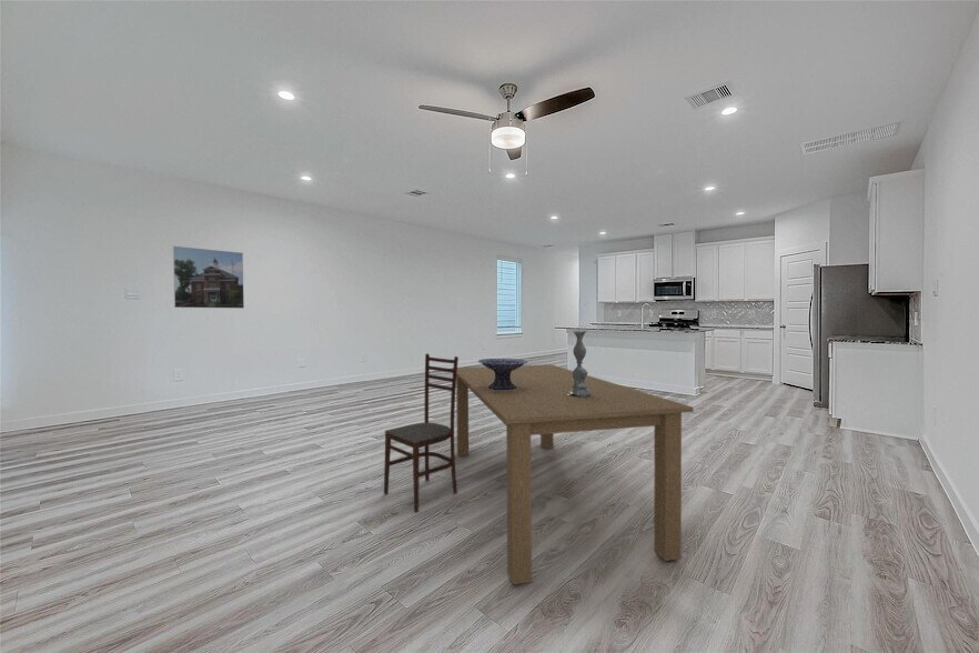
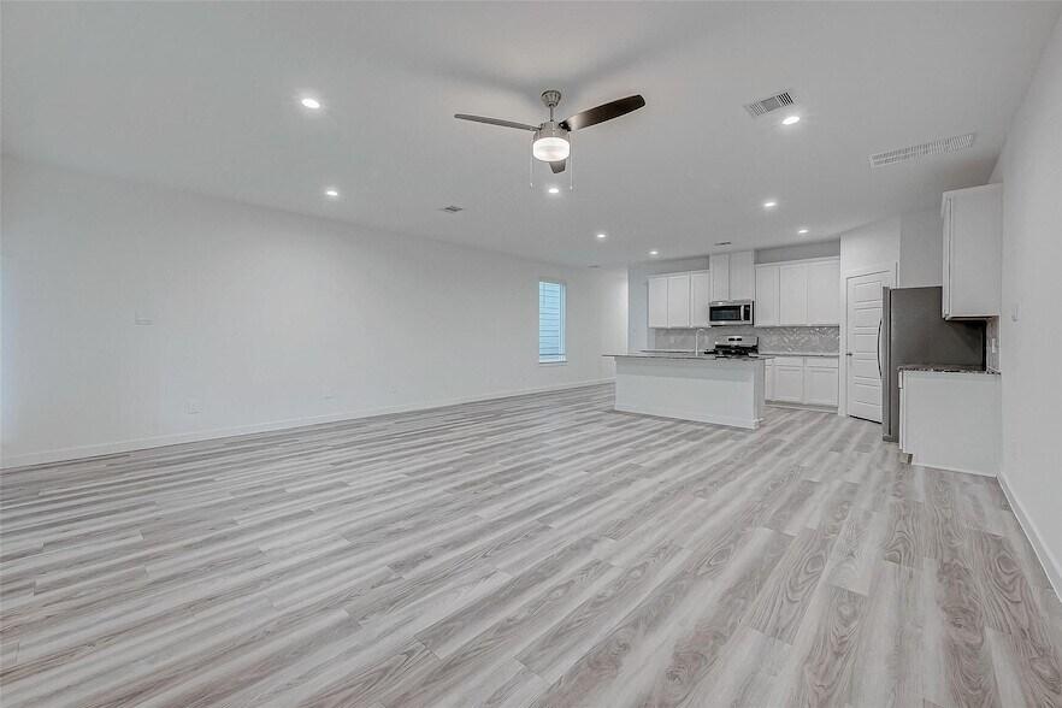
- decorative bowl (502, 373)
- dining table (537, 433)
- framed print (210, 279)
- candlestick (578, 362)
- dining chair (420, 425)
